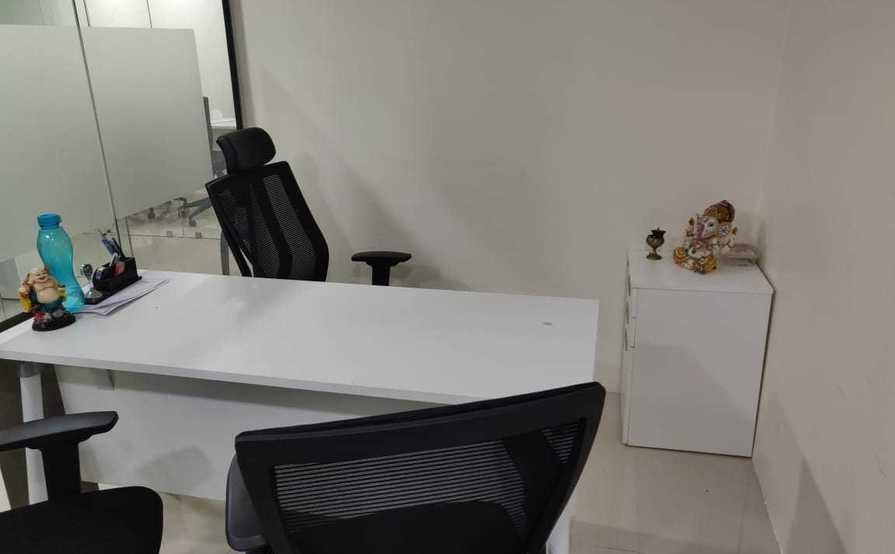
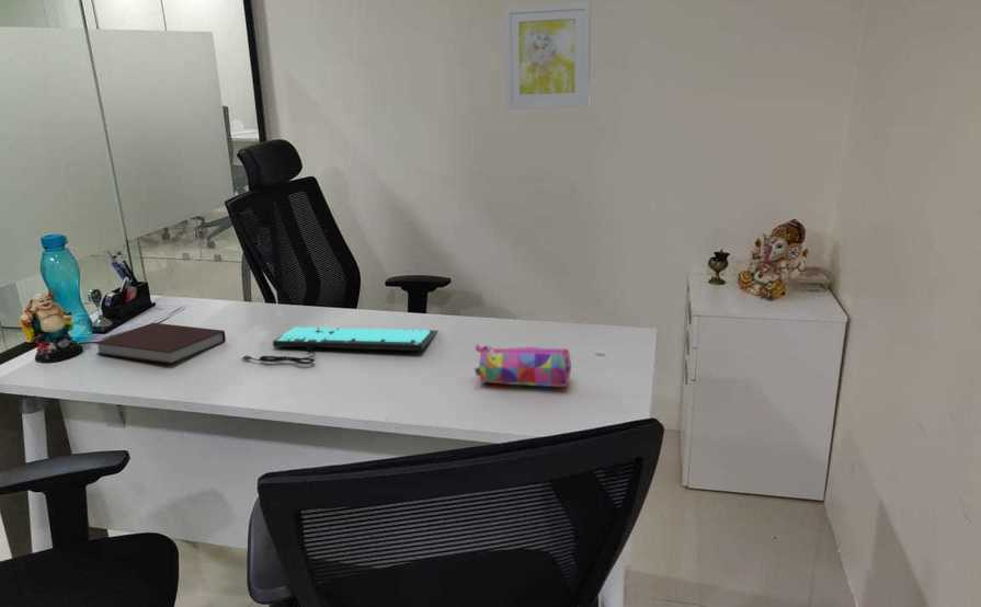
+ pencil case (523, 365)
+ computer keyboard (341, 341)
+ wall art (547, 57)
+ notebook (161, 342)
